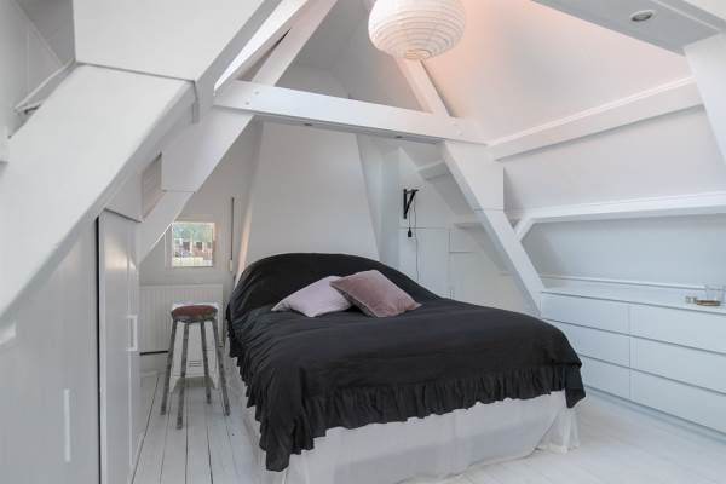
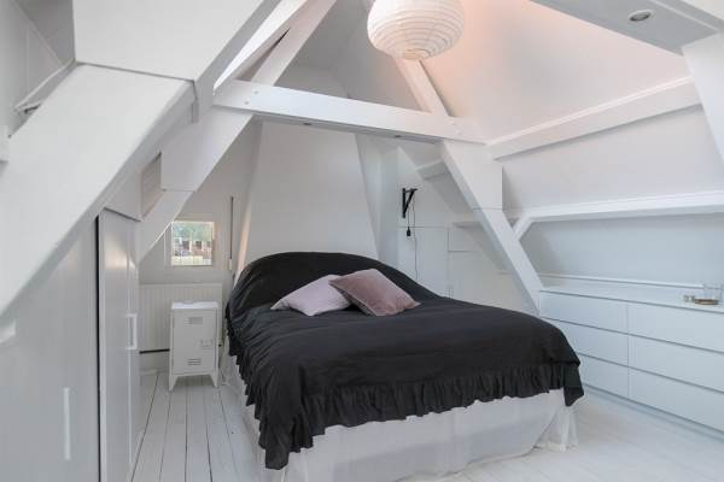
- music stool (186, 357)
